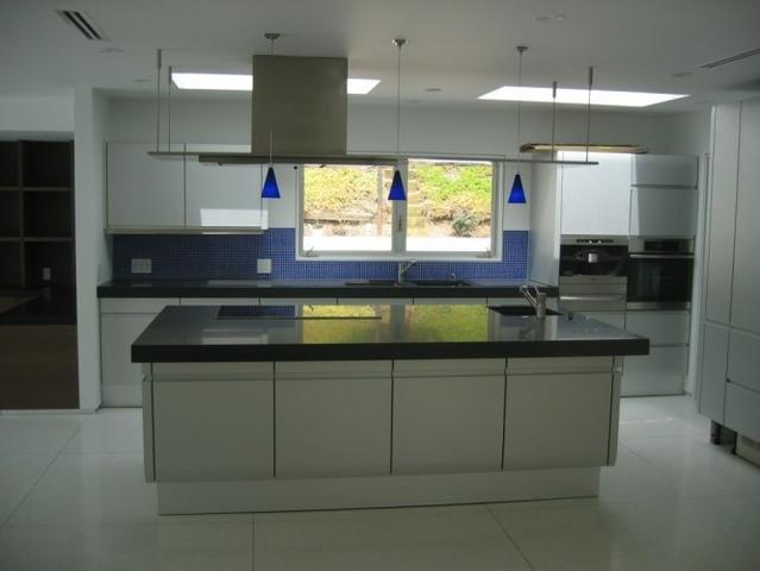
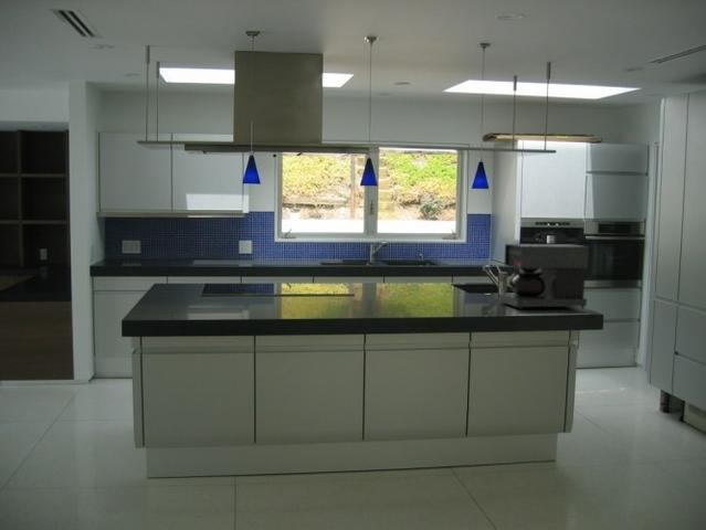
+ coffee maker (544, 275)
